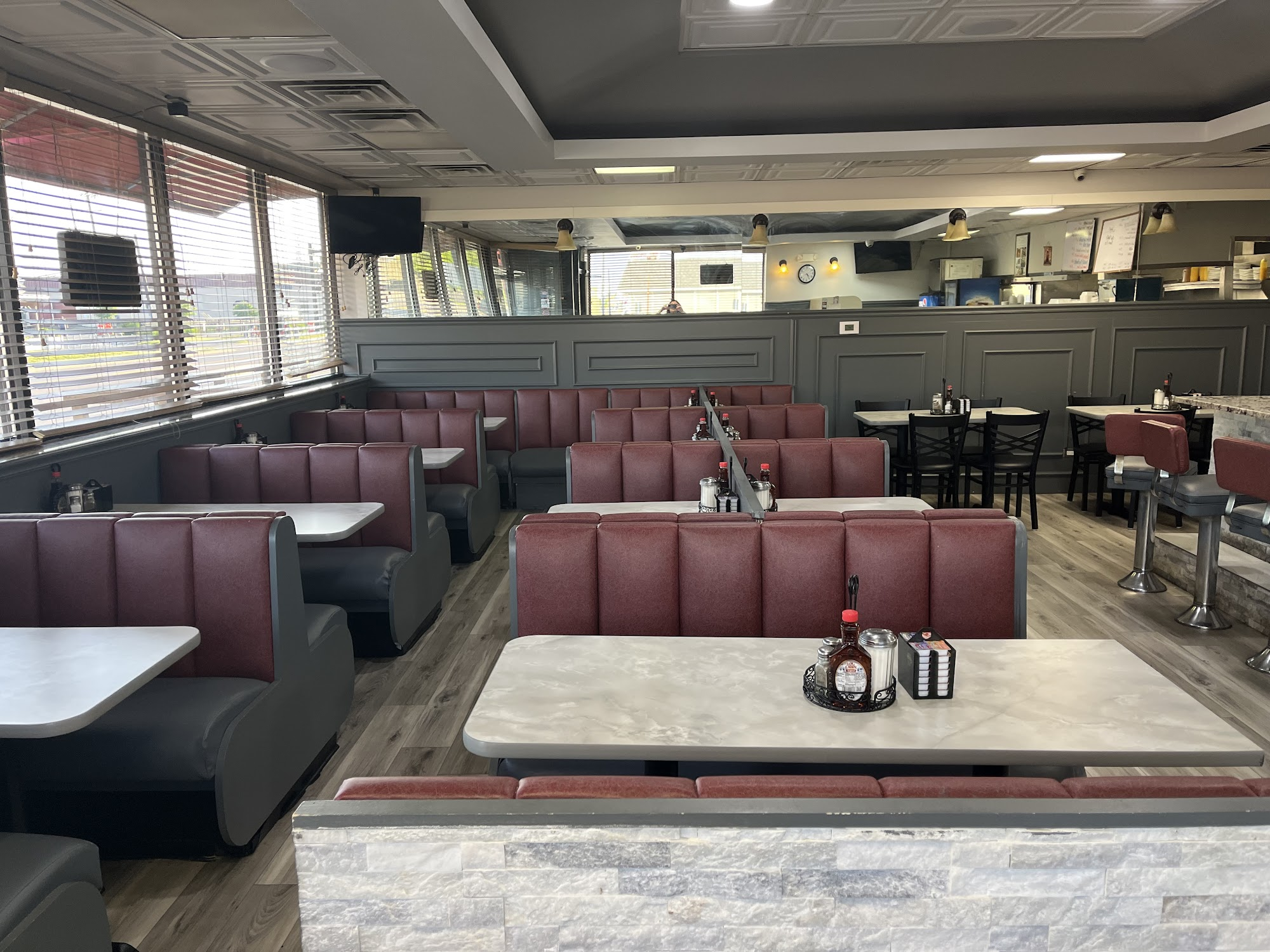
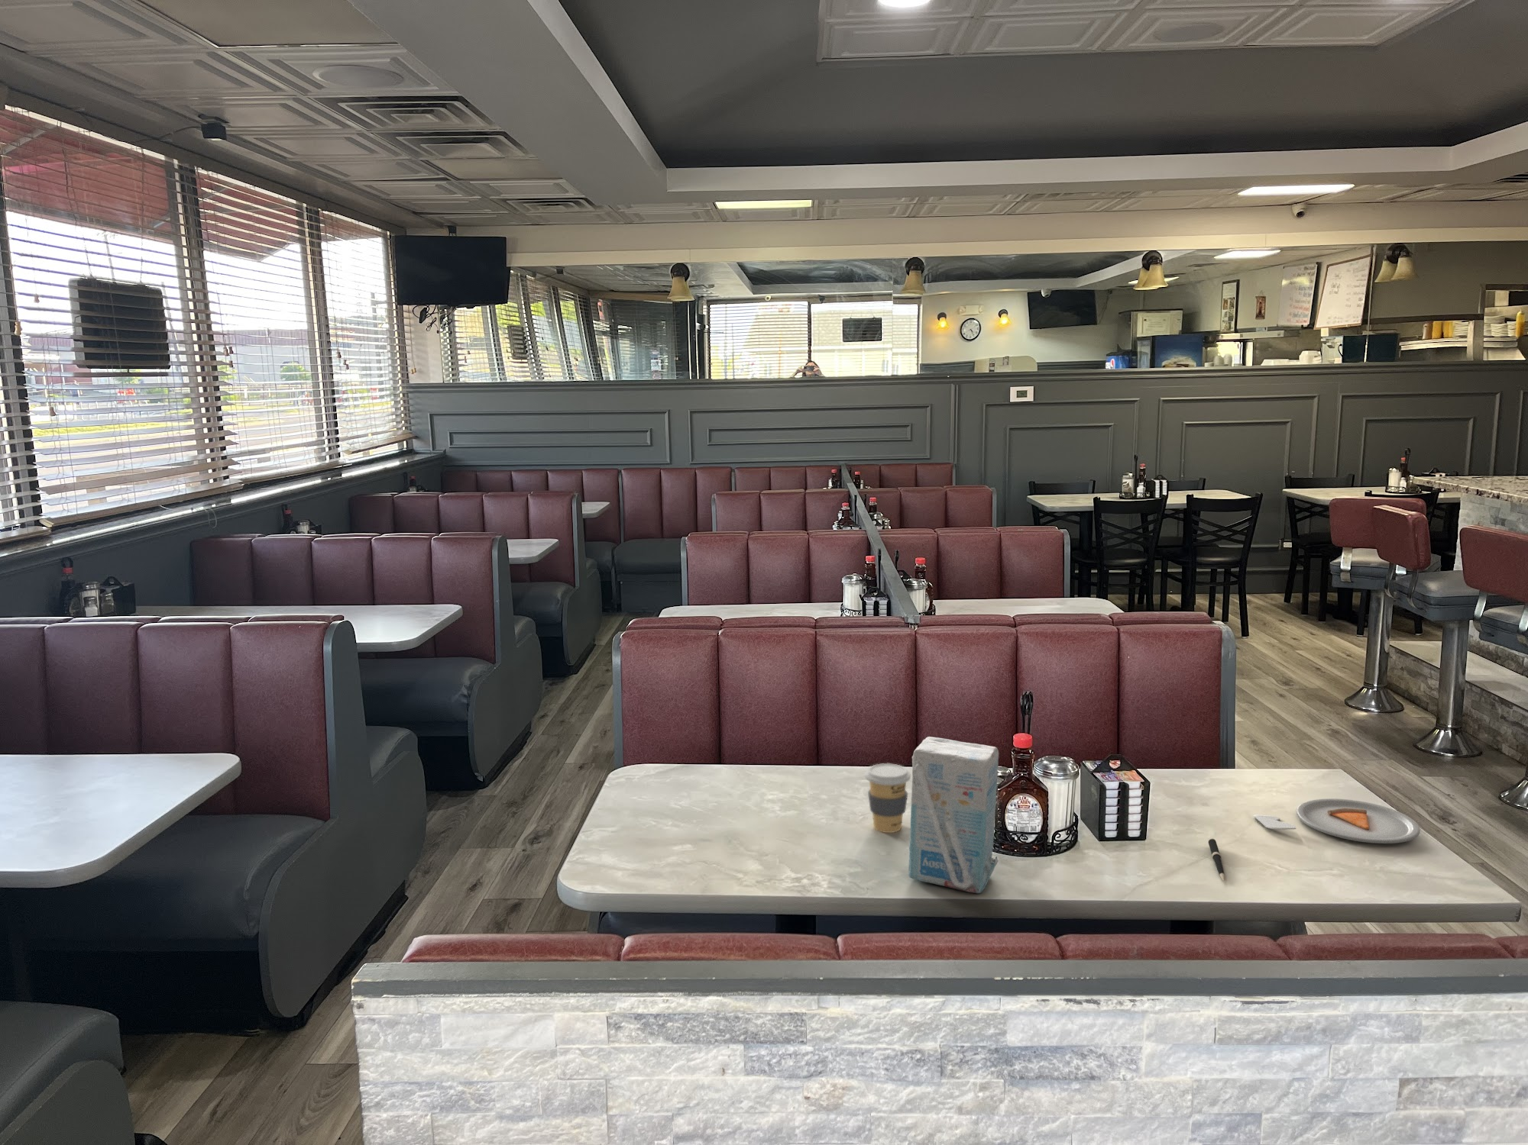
+ pen (1218, 859)
+ coffee cup (887, 799)
+ dinner plate (1335, 819)
+ napkin (953, 813)
